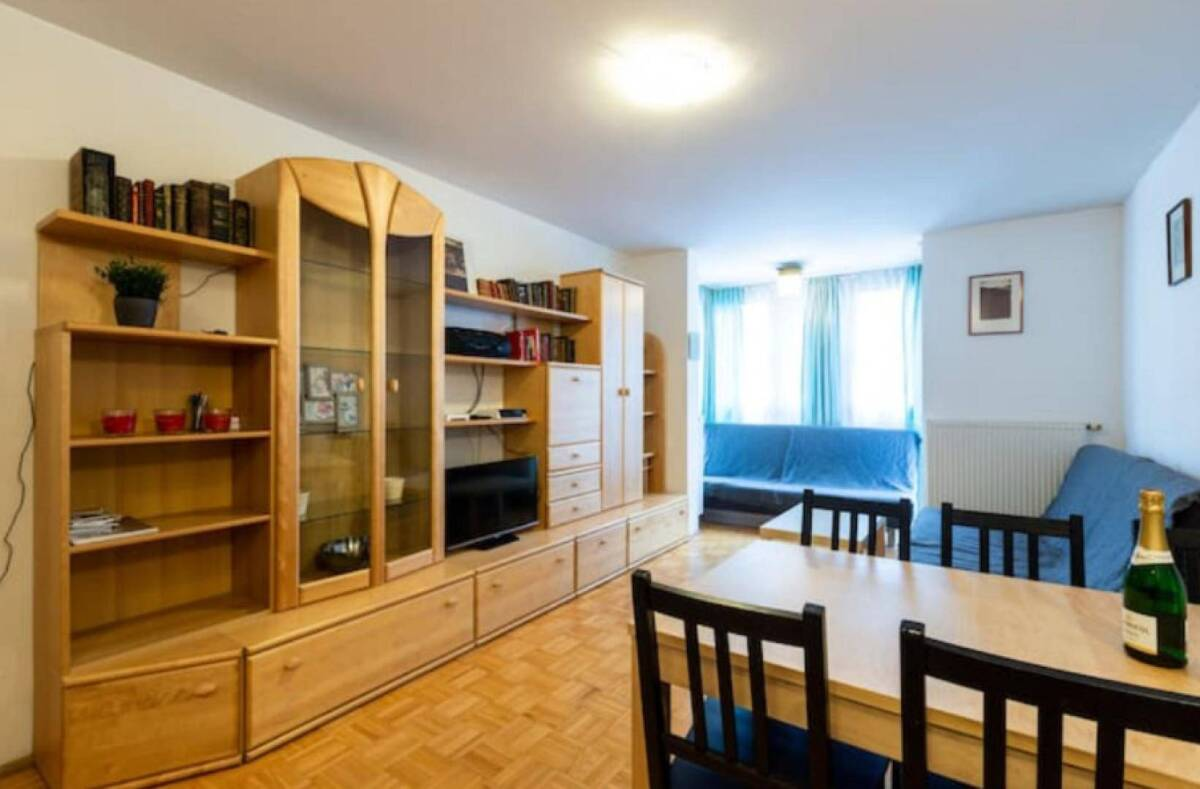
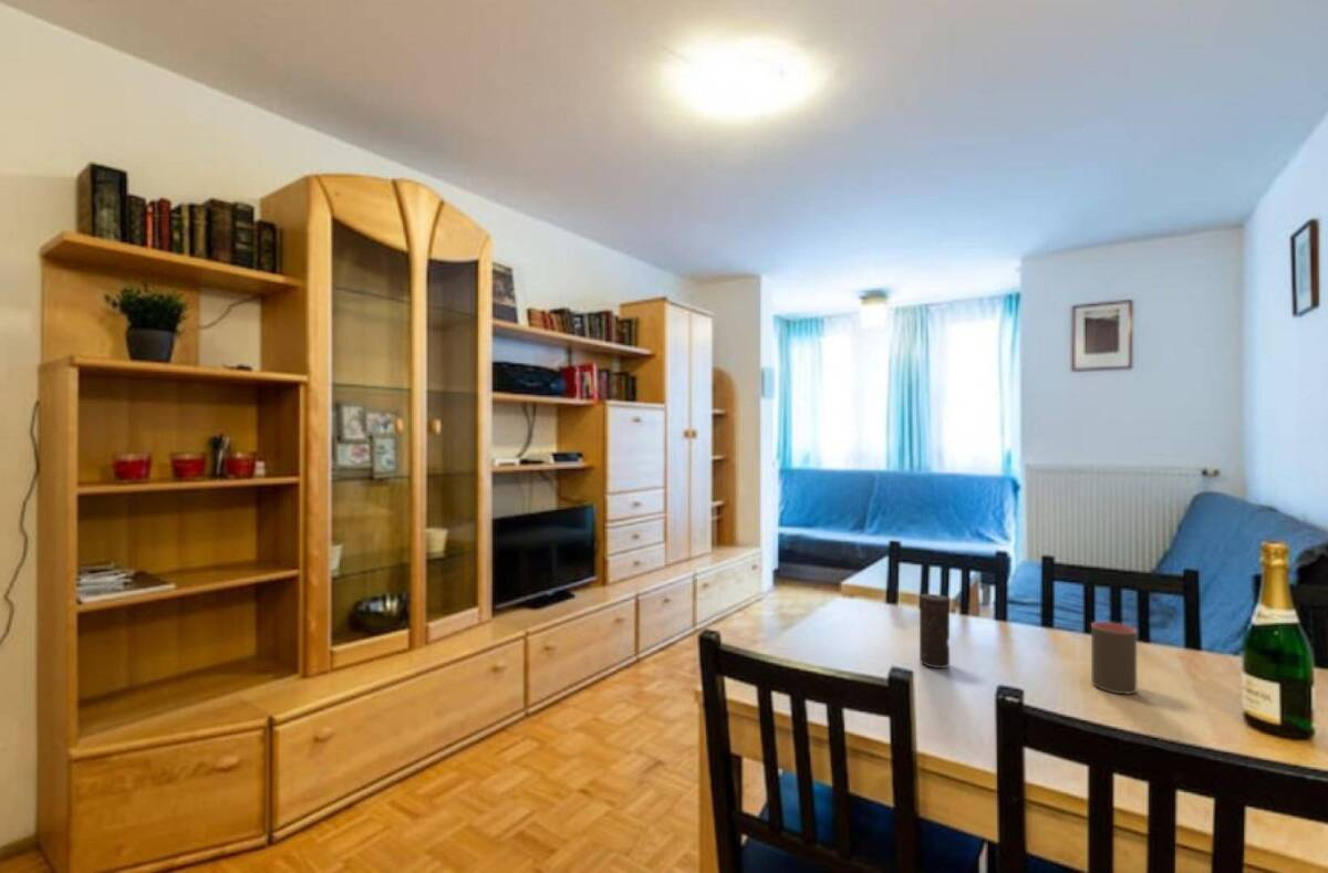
+ cup (1113, 656)
+ candle (934, 630)
